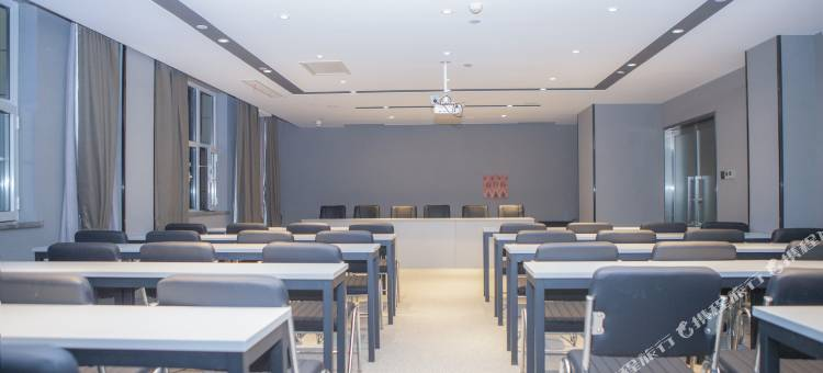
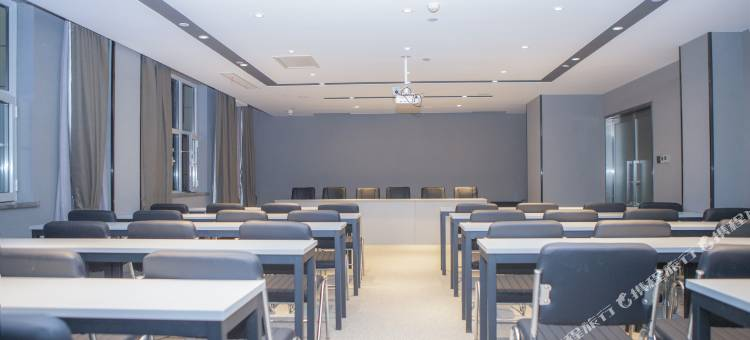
- wall art (495, 187)
